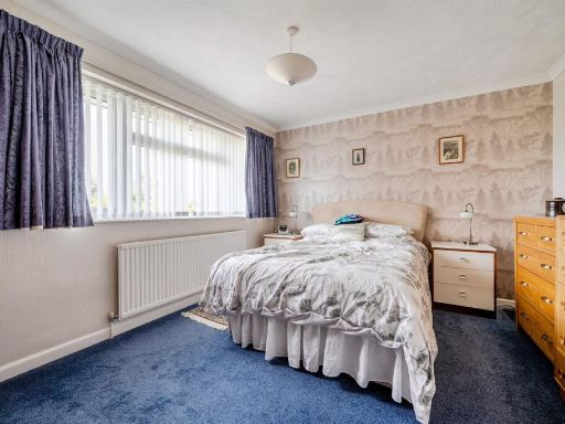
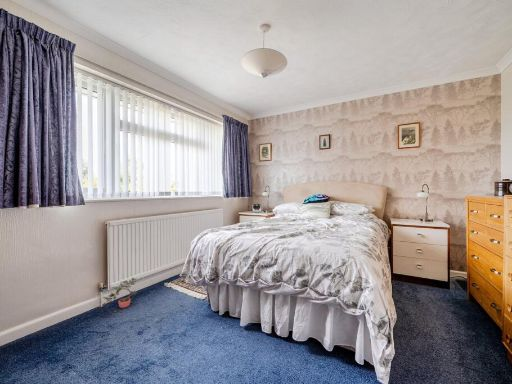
+ potted plant (118, 294)
